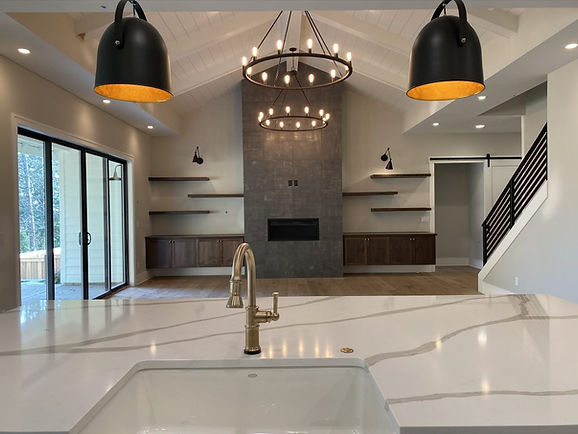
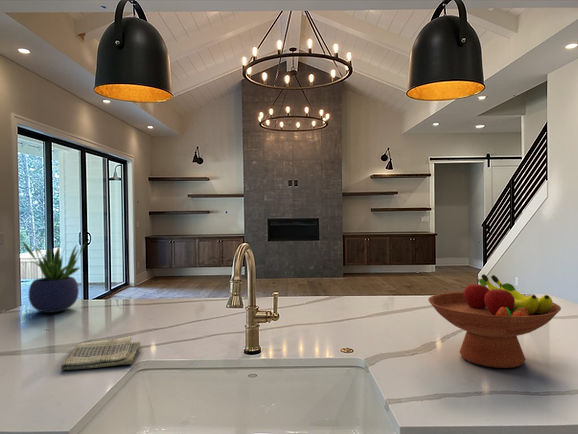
+ potted plant (58, 274)
+ fruit bowl (490, 319)
+ dish towel (104, 351)
